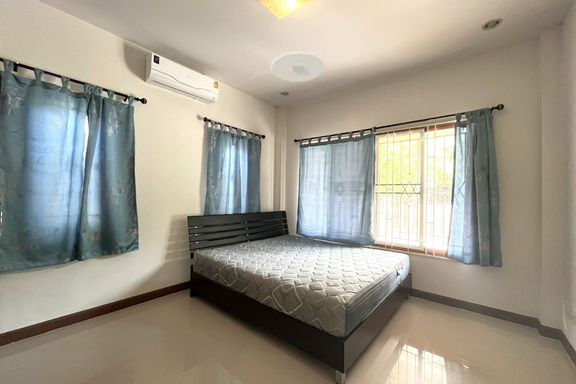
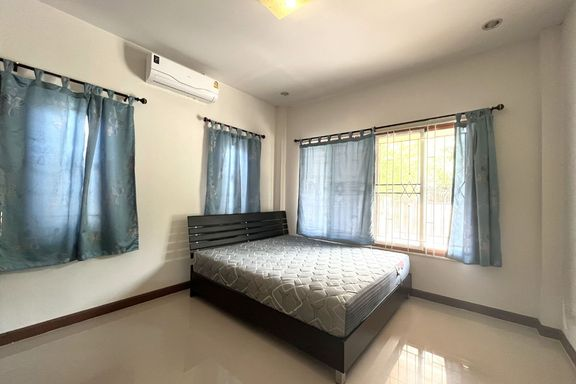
- ceiling light (297, 65)
